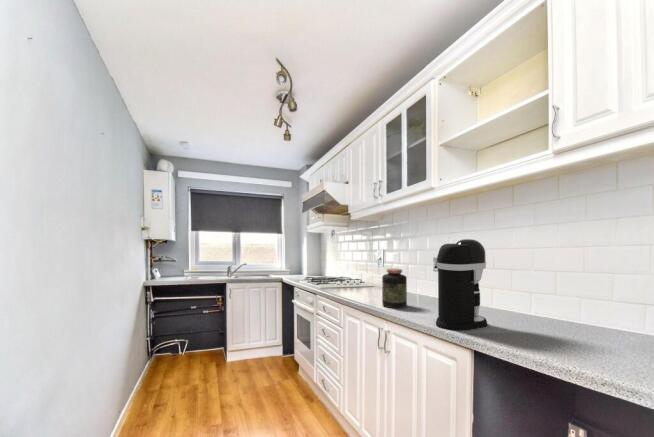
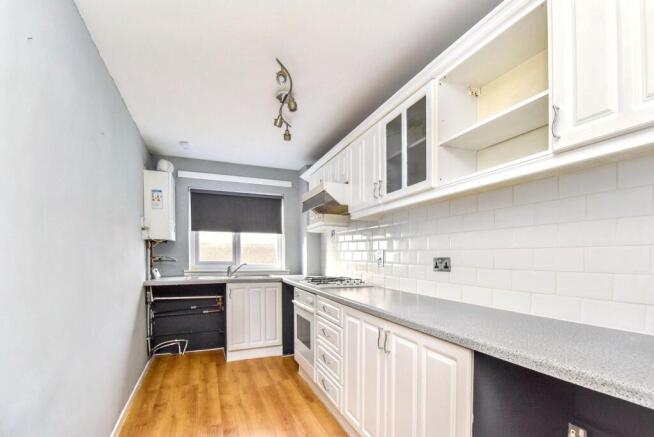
- jar (394, 287)
- coffee maker (461, 281)
